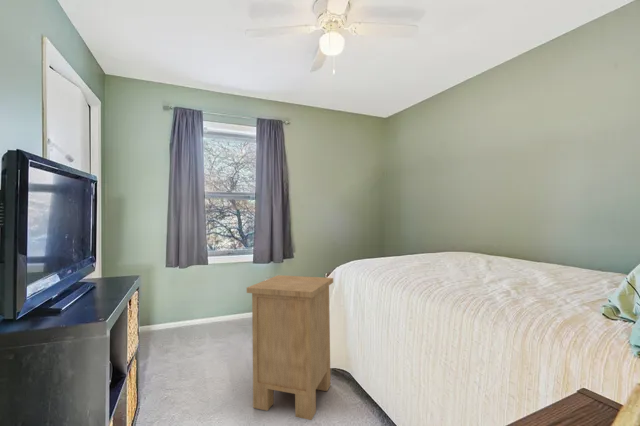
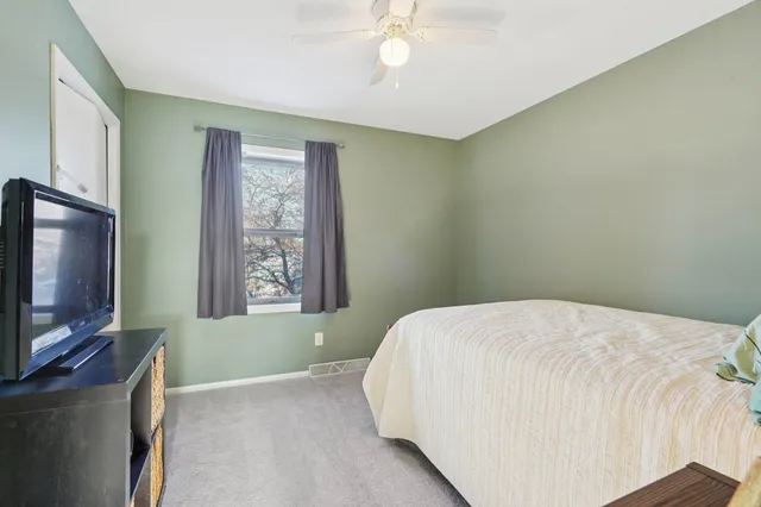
- nightstand (289, 338)
